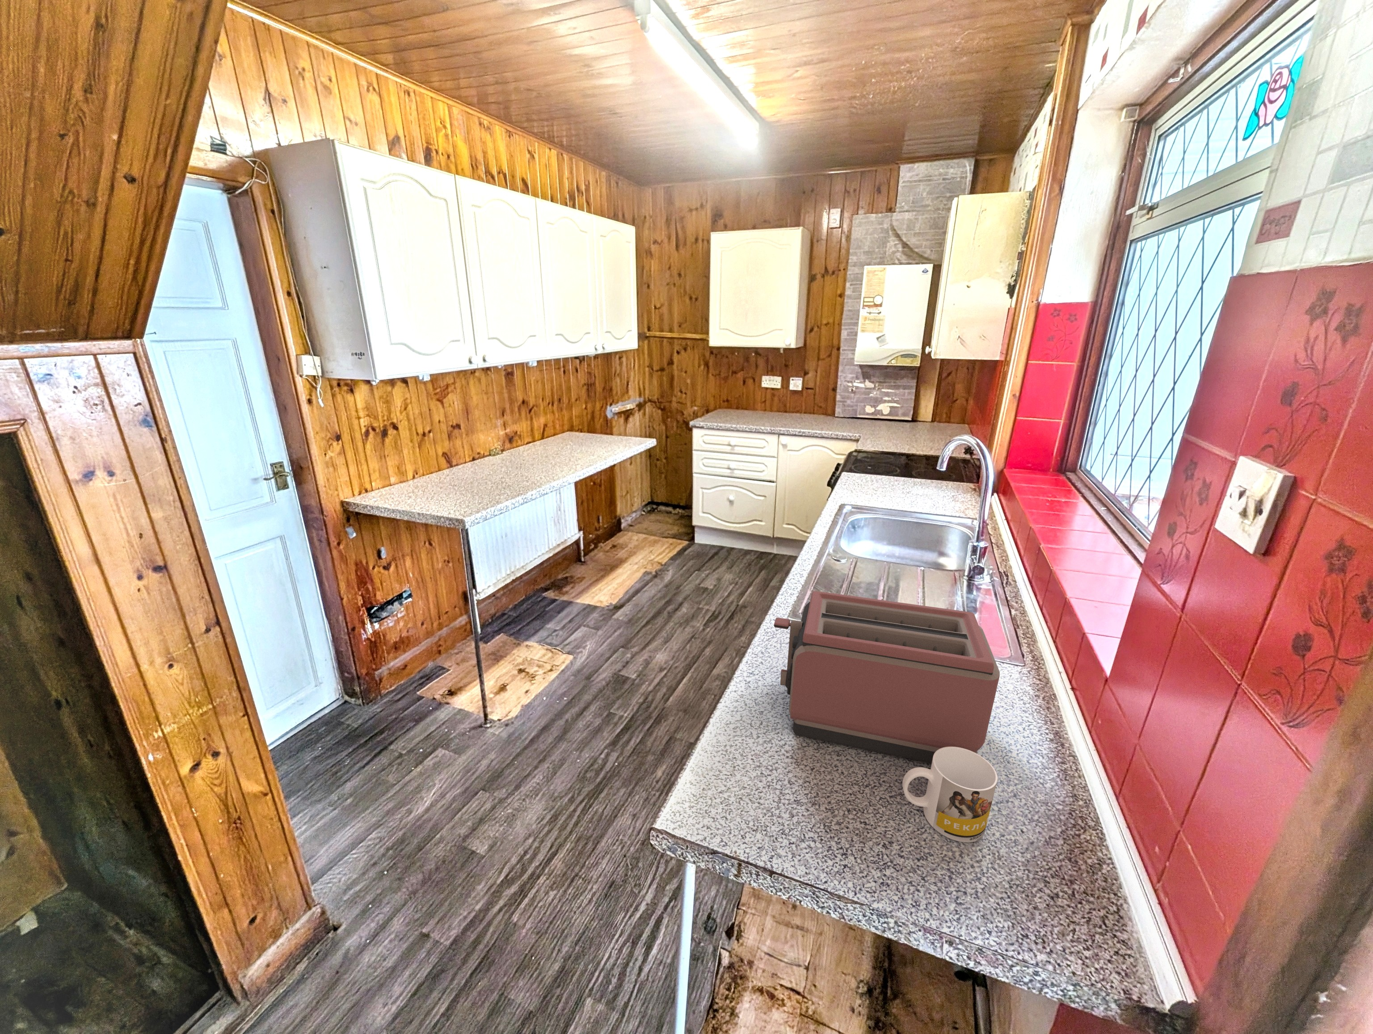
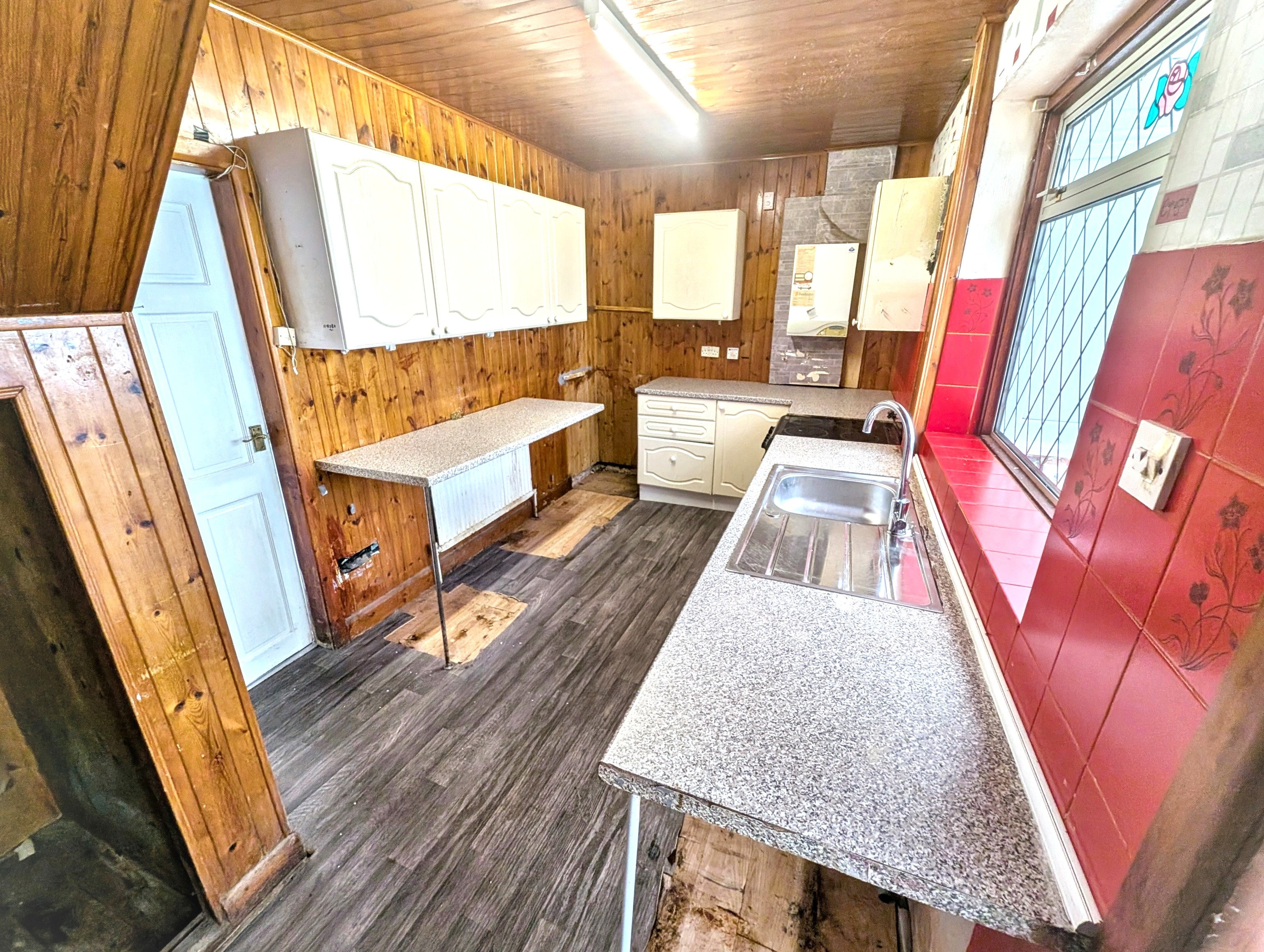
- mug (945, 790)
- toaster (872, 671)
